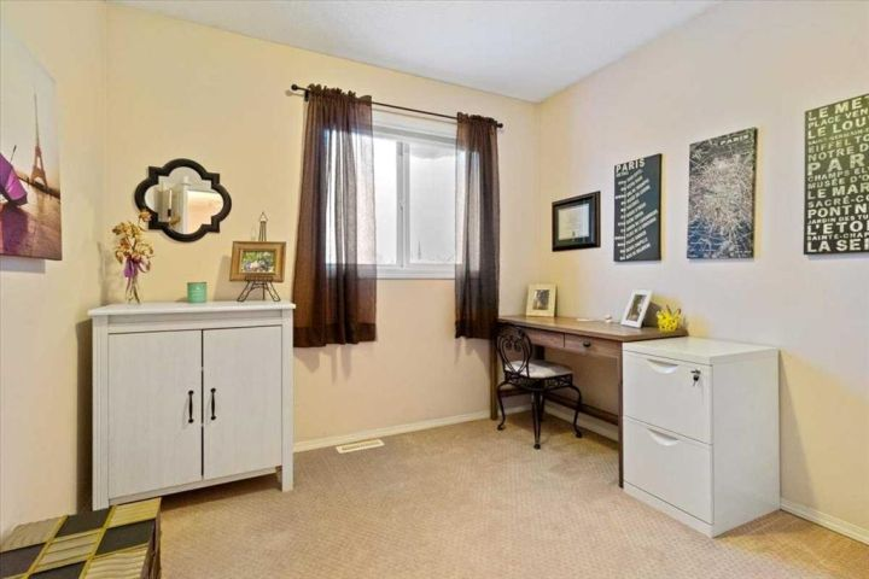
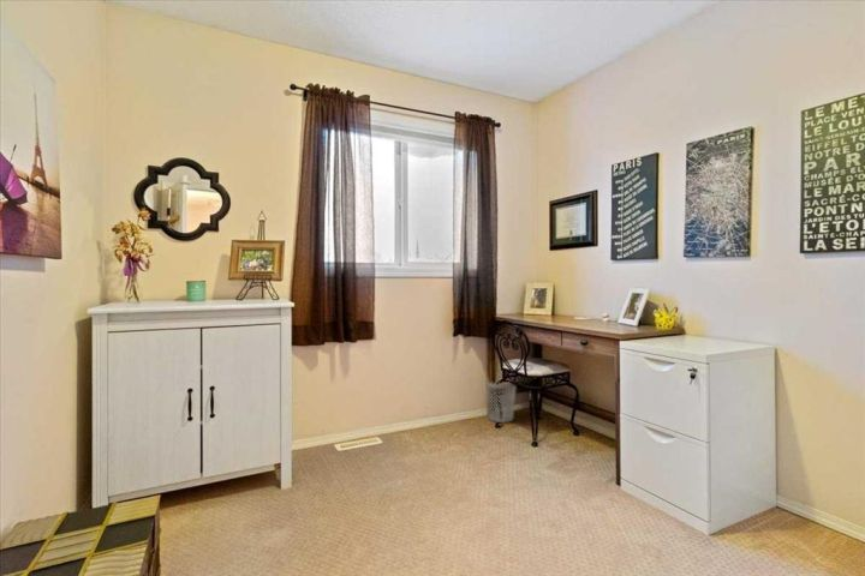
+ wastebasket (501, 400)
